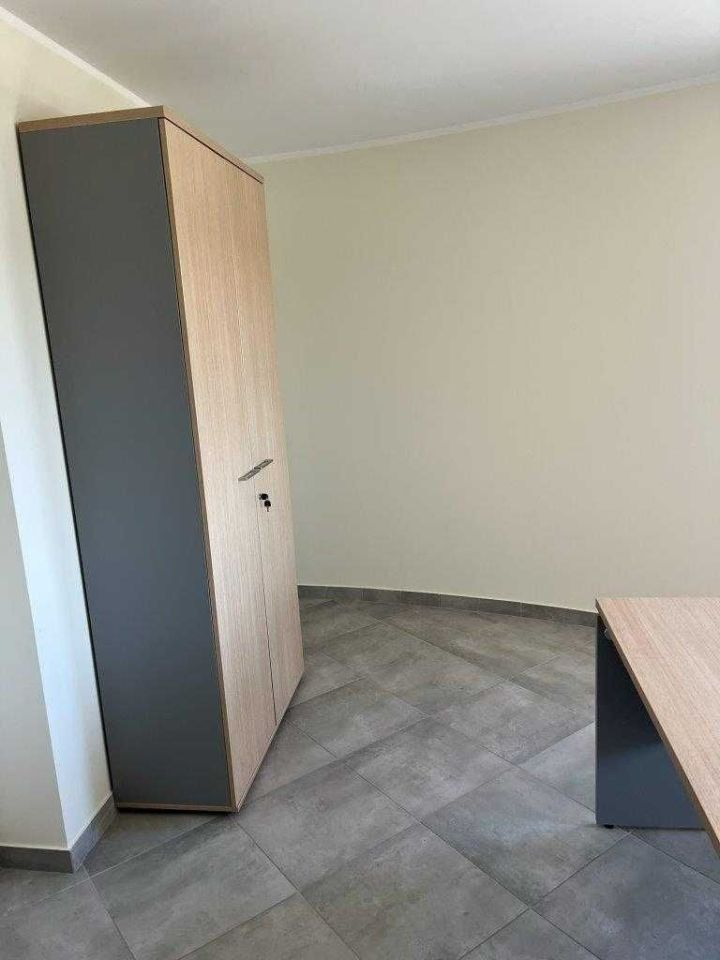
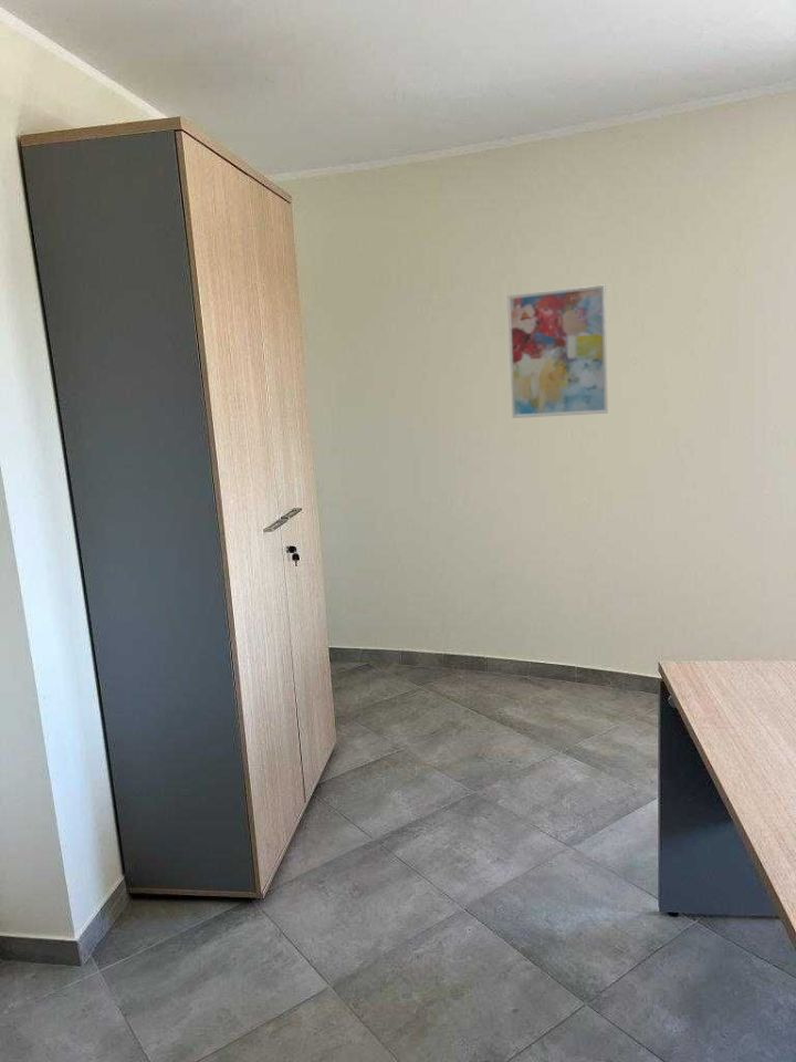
+ wall art (557, 354)
